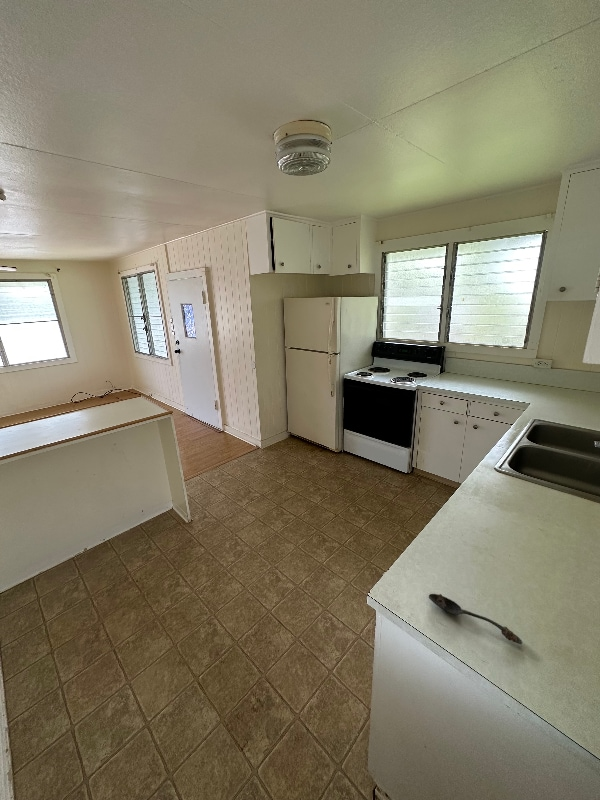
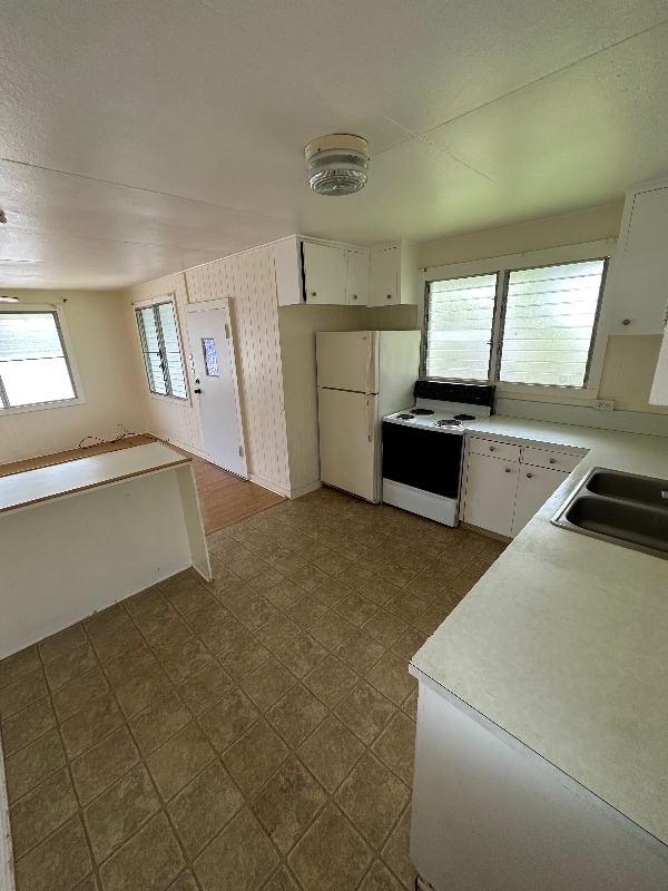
- spoon (473, 616)
